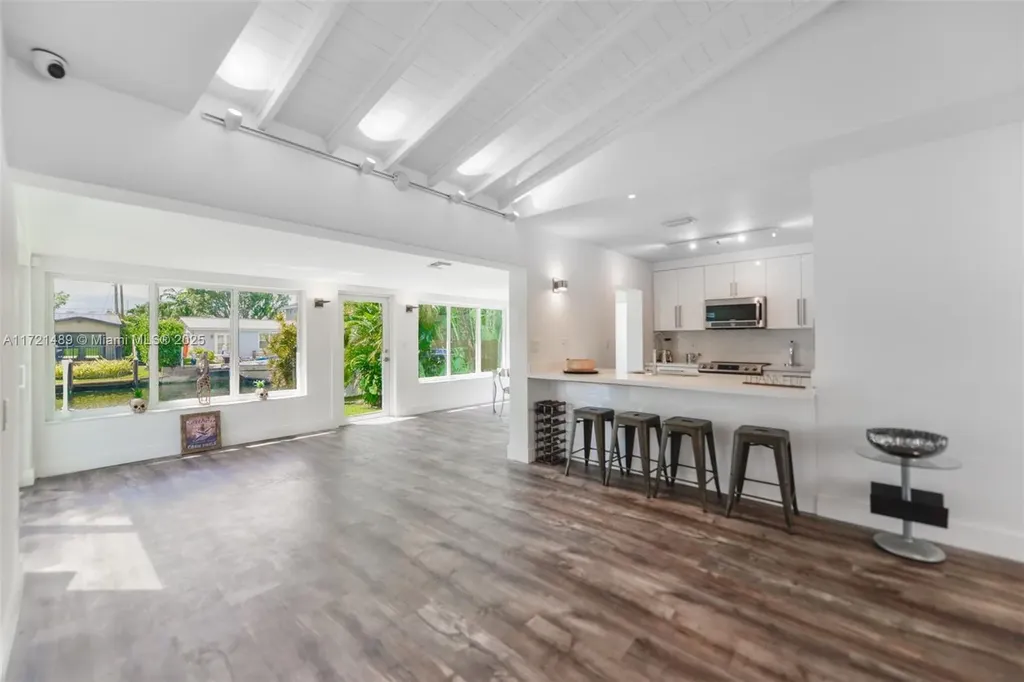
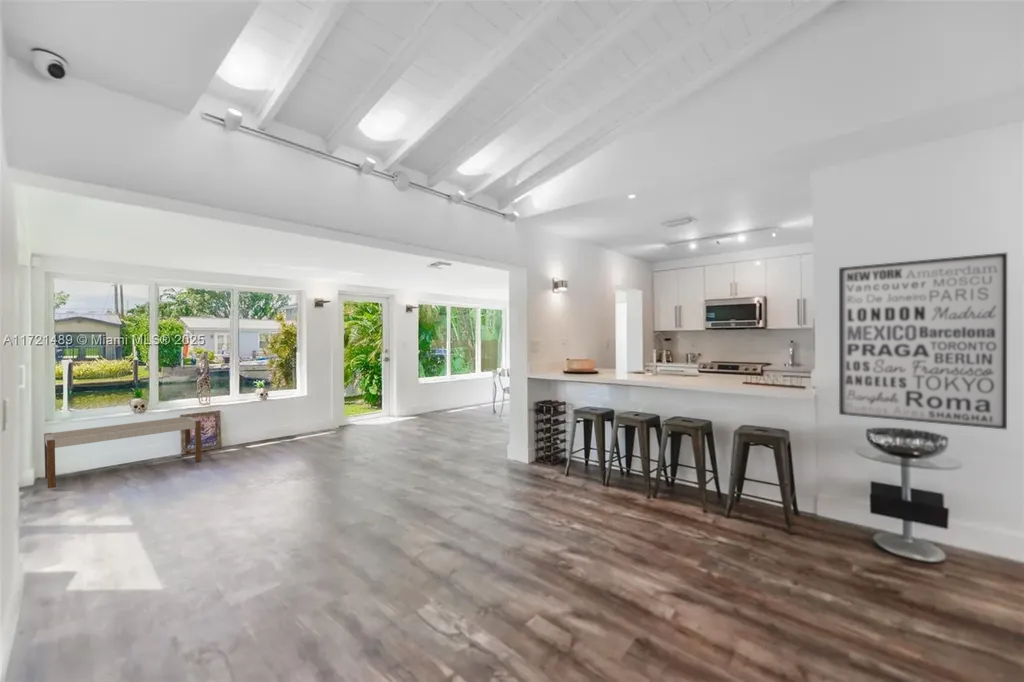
+ bench (127, 437)
+ wall art (915, 341)
